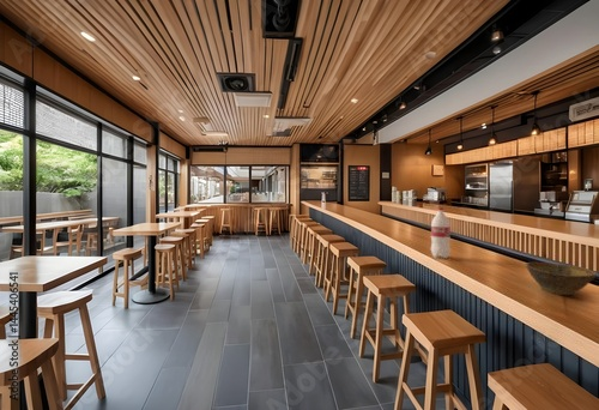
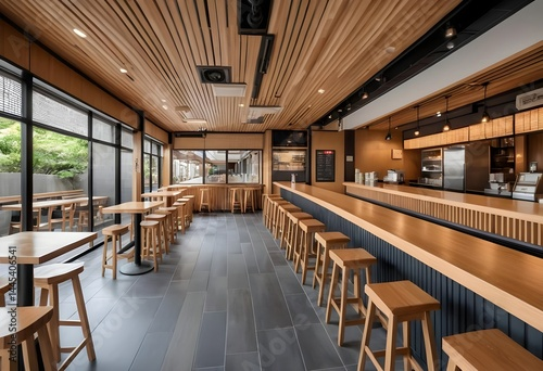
- bowl (558, 279)
- bottle (440, 231)
